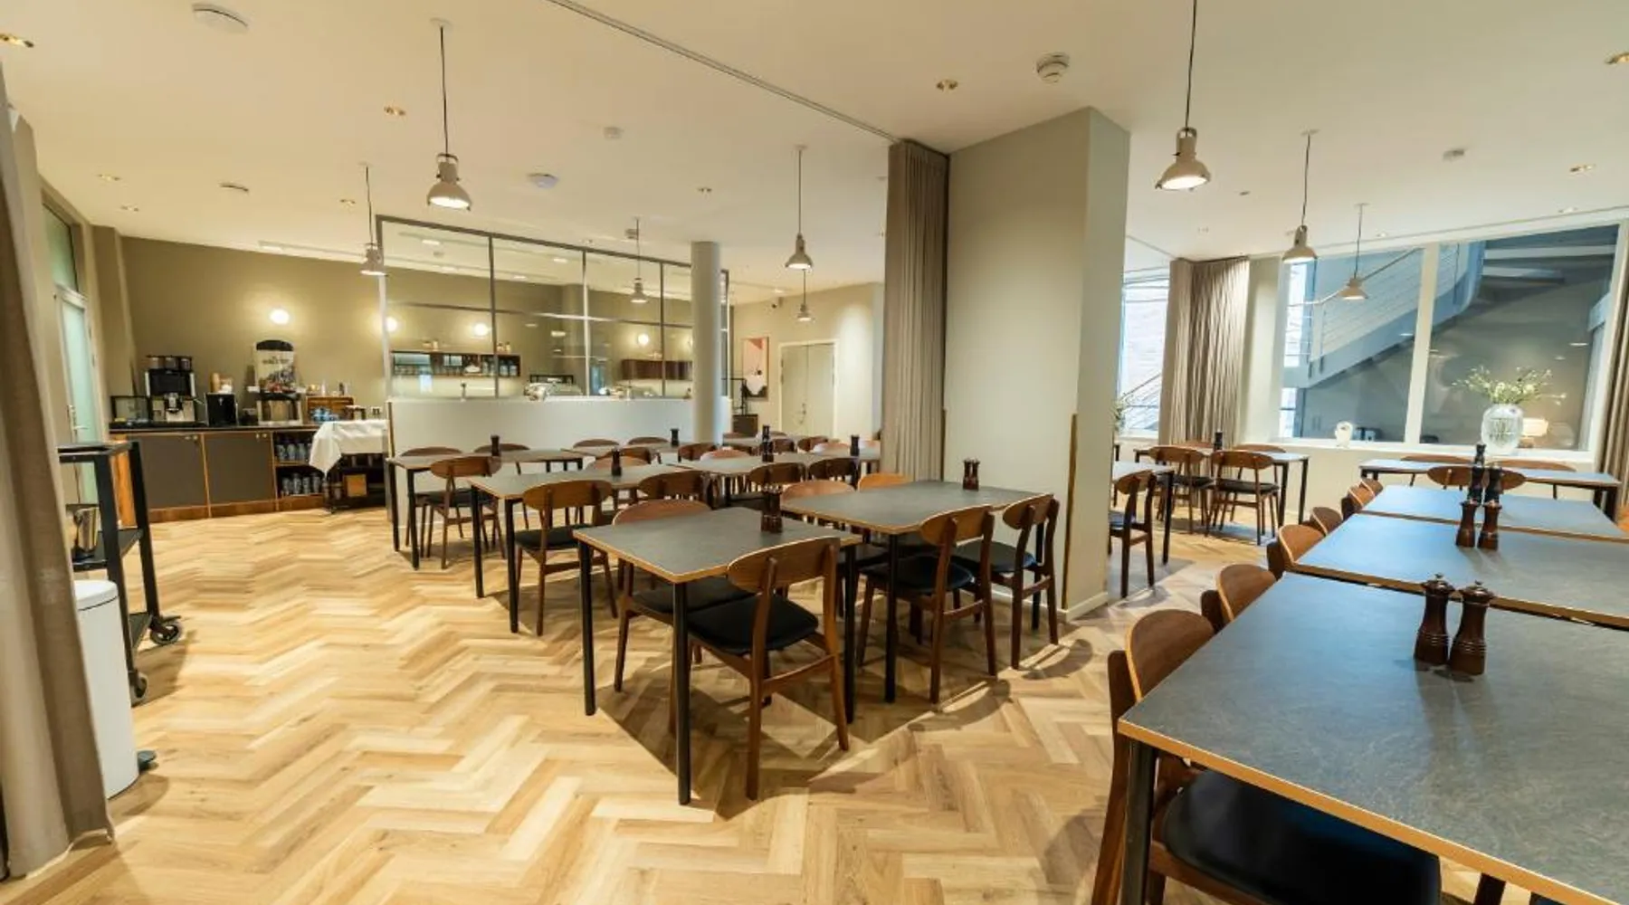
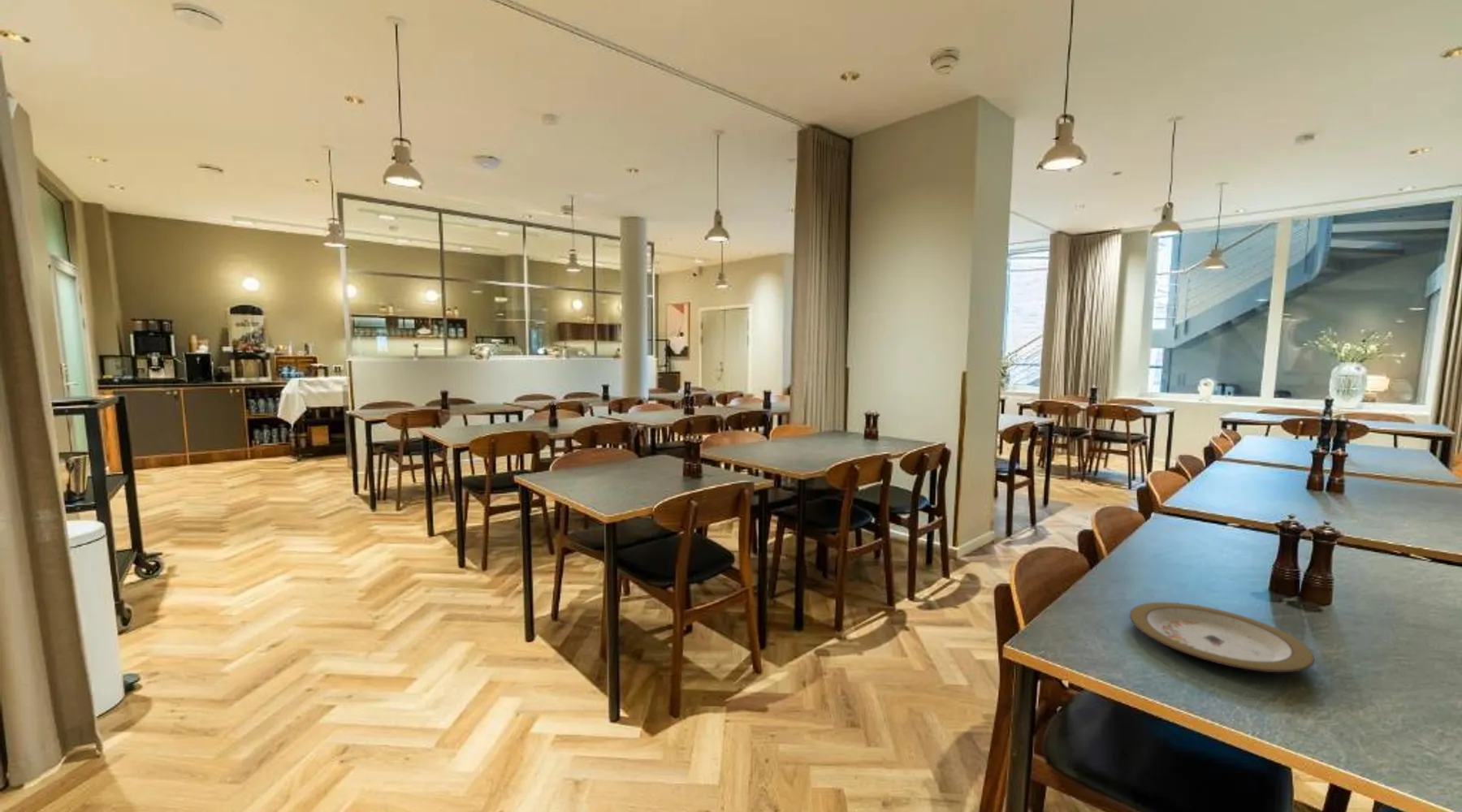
+ plate (1214, 637)
